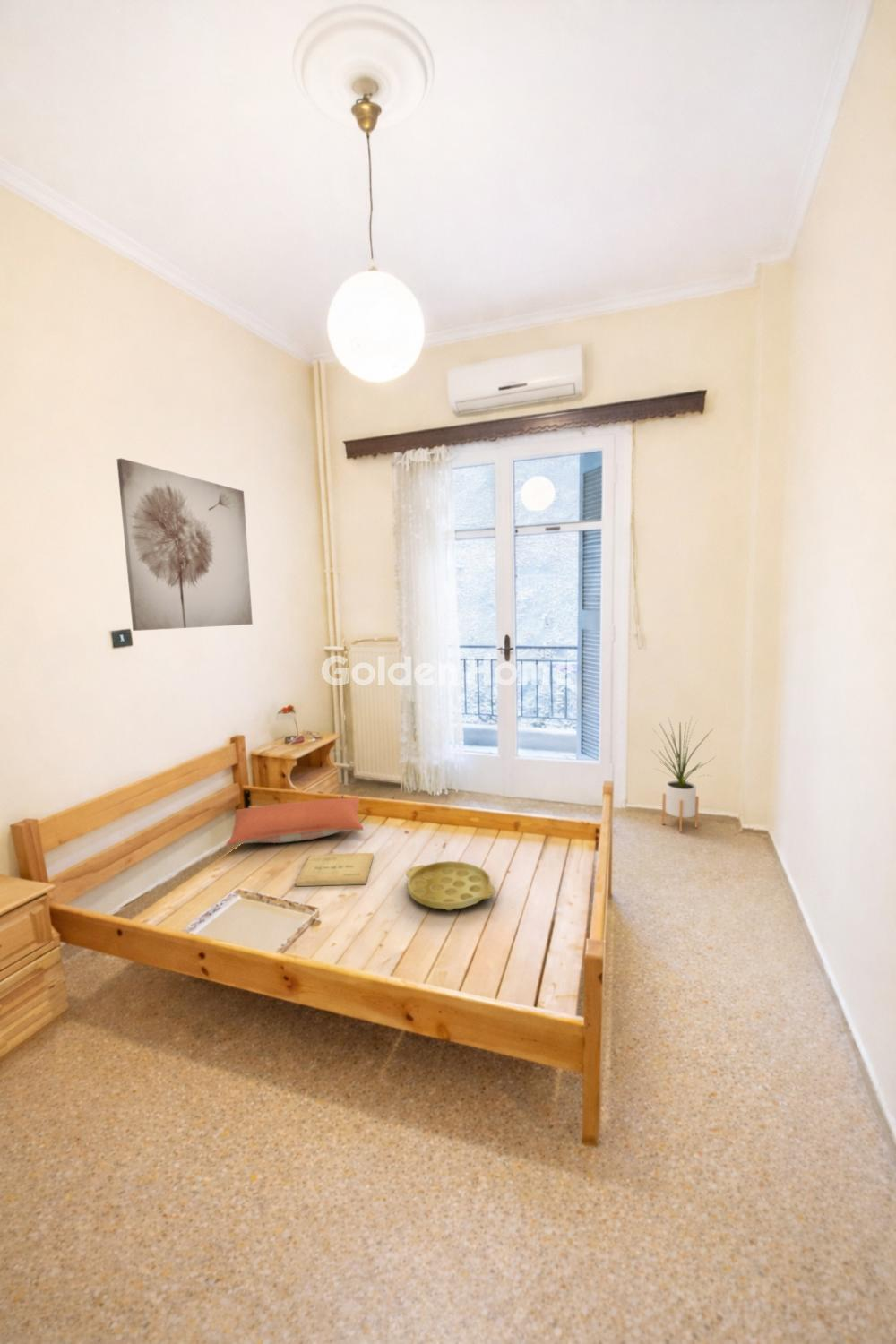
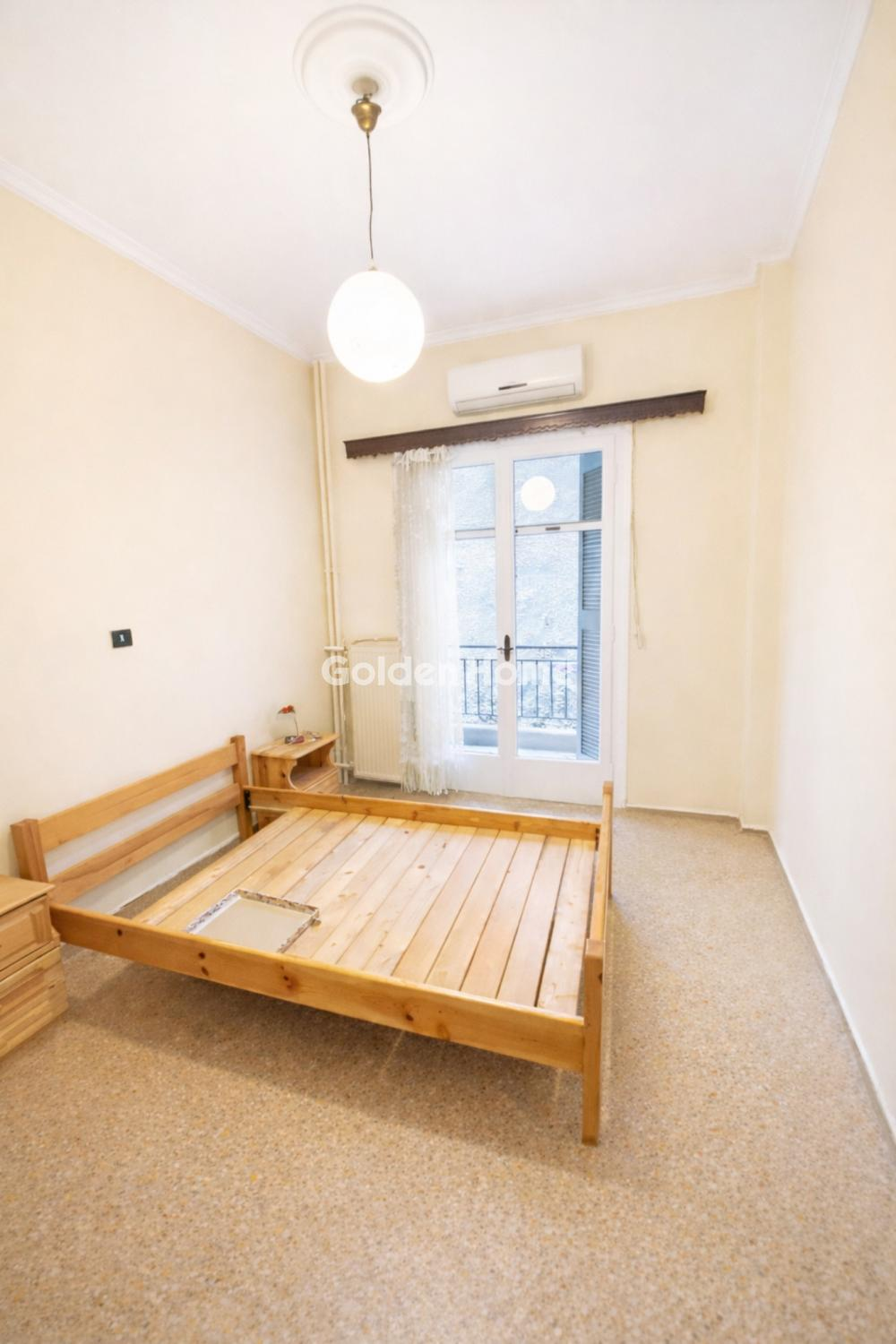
- house plant (682, 771)
- wall art (194, 553)
- pillow (297, 820)
- book (336, 868)
- tray (449, 886)
